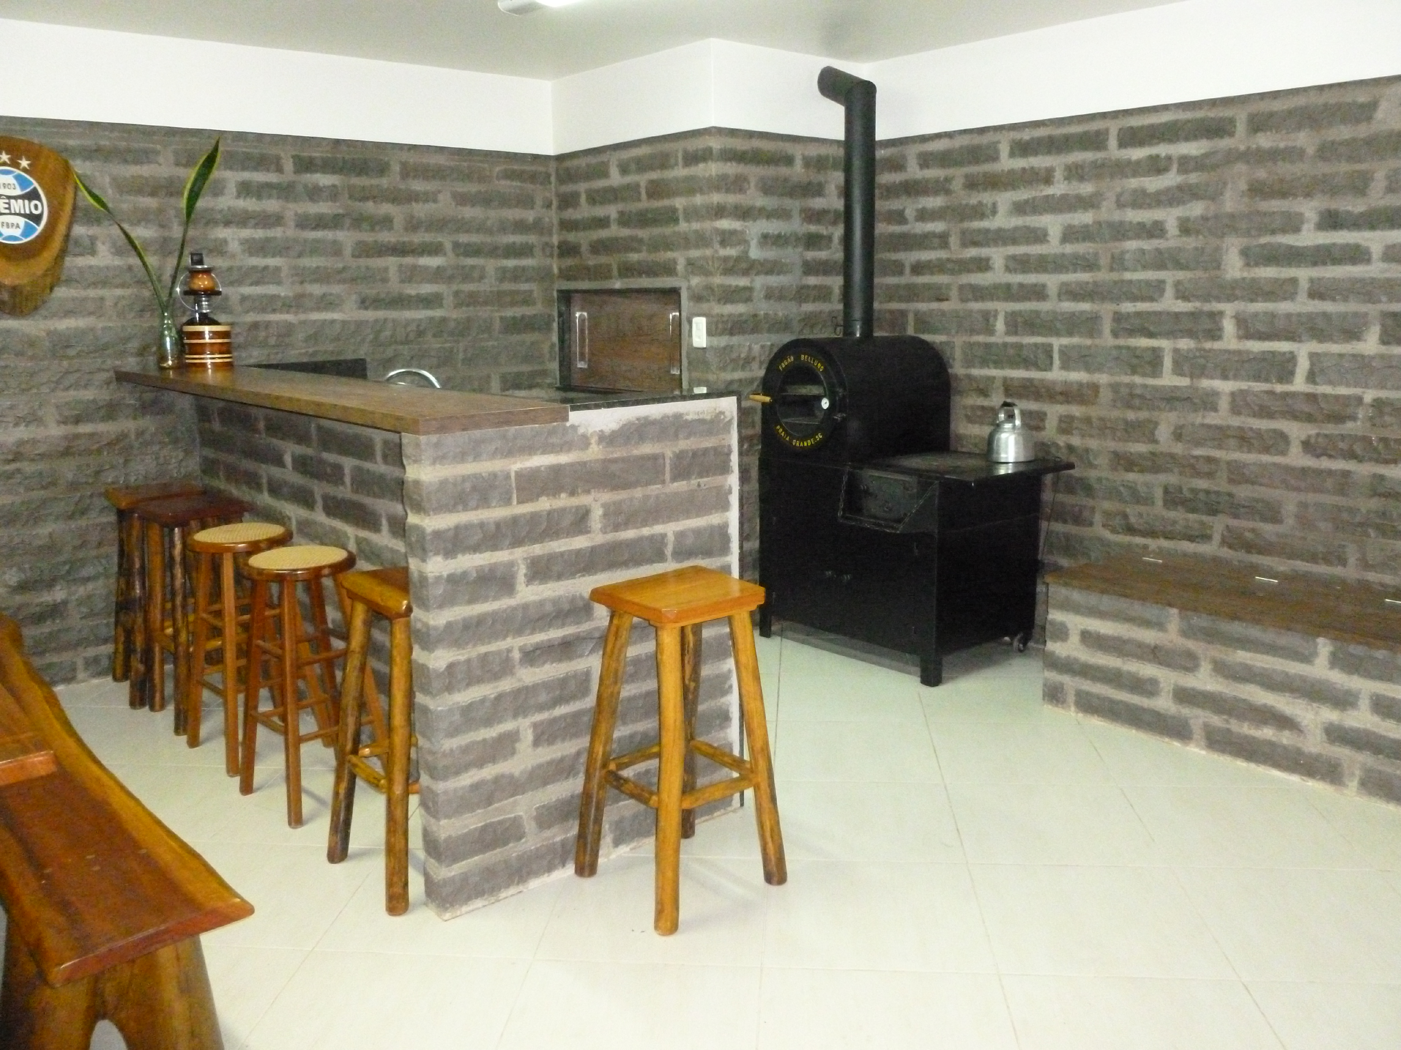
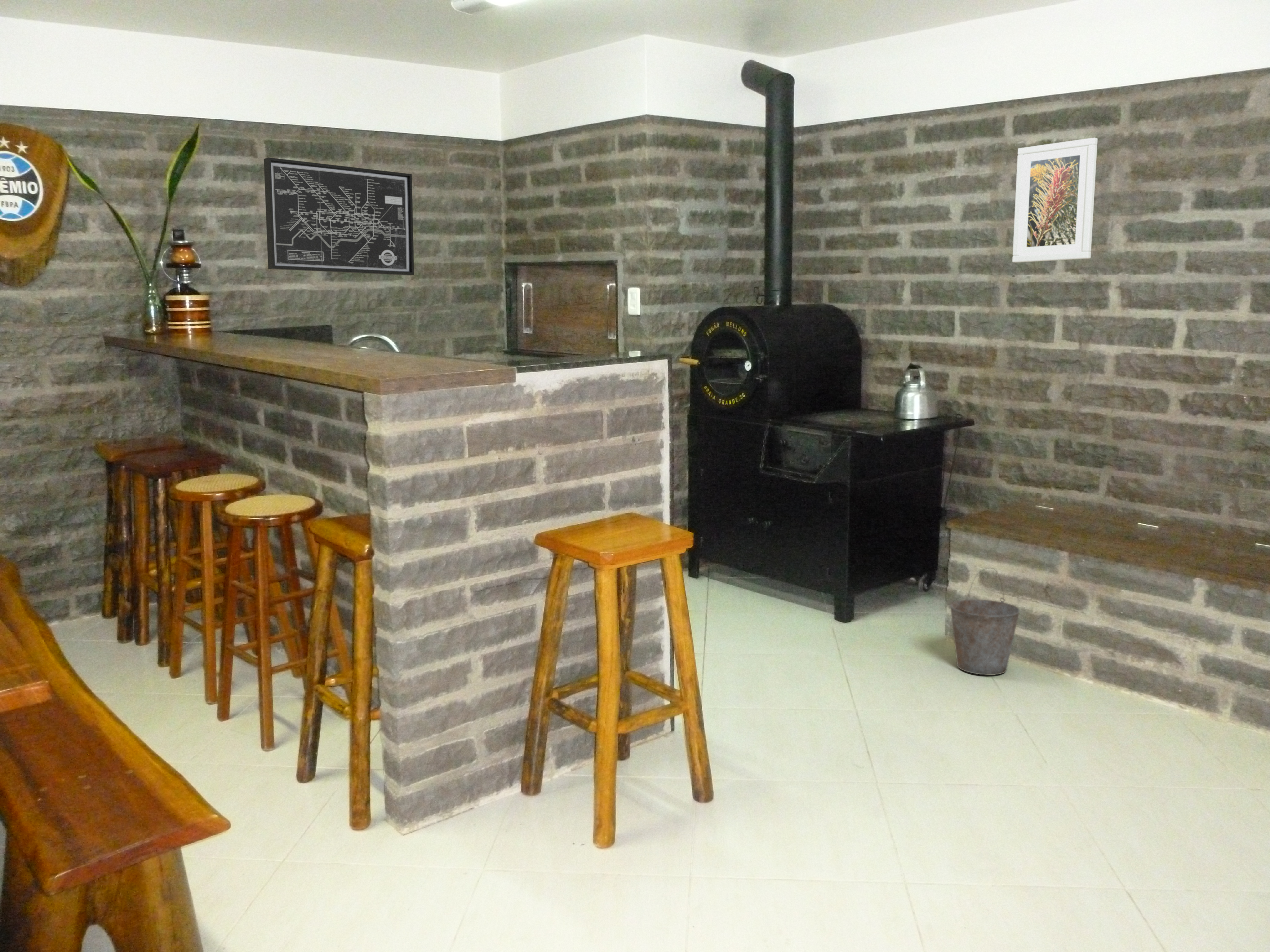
+ bucket (984, 618)
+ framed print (1053, 202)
+ wall art (342, 220)
